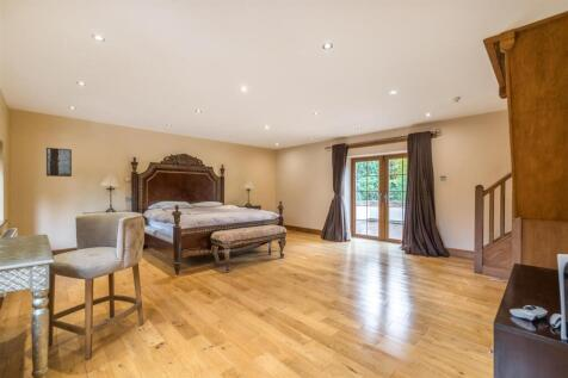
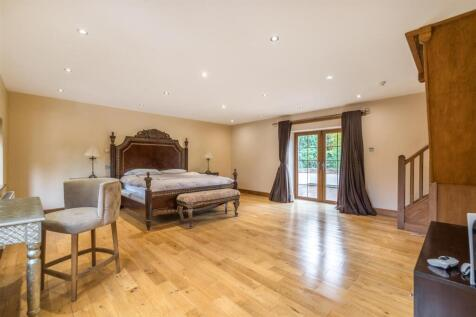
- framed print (58, 162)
